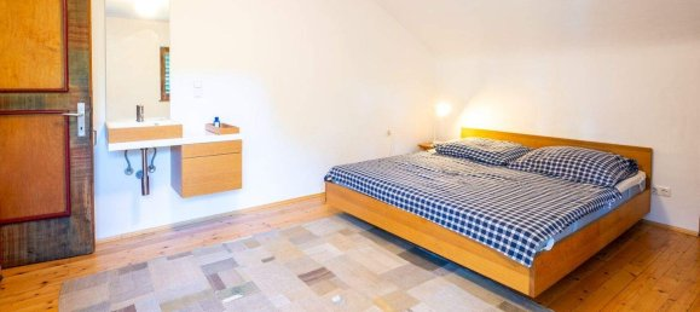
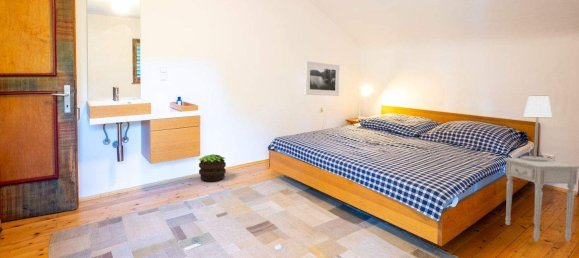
+ nightstand (536, 197)
+ table lamp (536, 127)
+ potted plant (212, 166)
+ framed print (322, 79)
